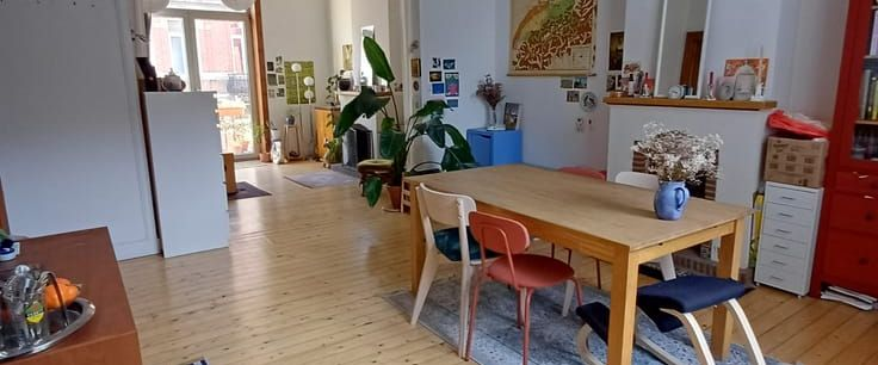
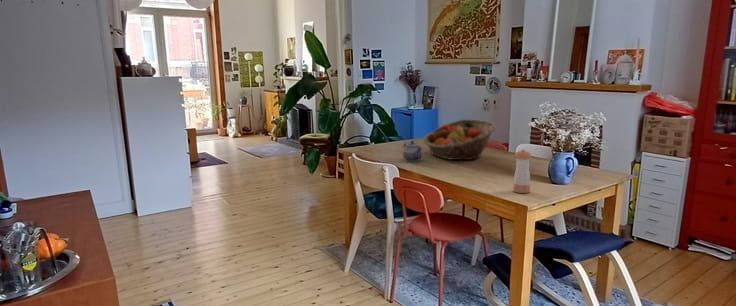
+ pepper shaker (522, 170)
+ fruit basket (458, 138)
+ teapot (412, 150)
